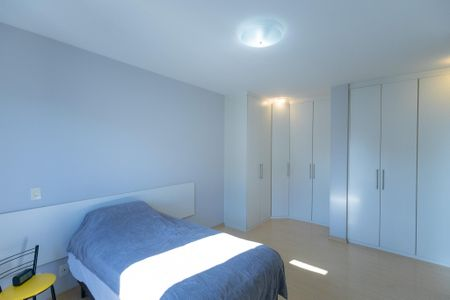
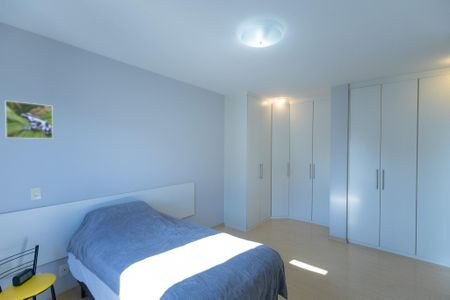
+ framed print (30, 120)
